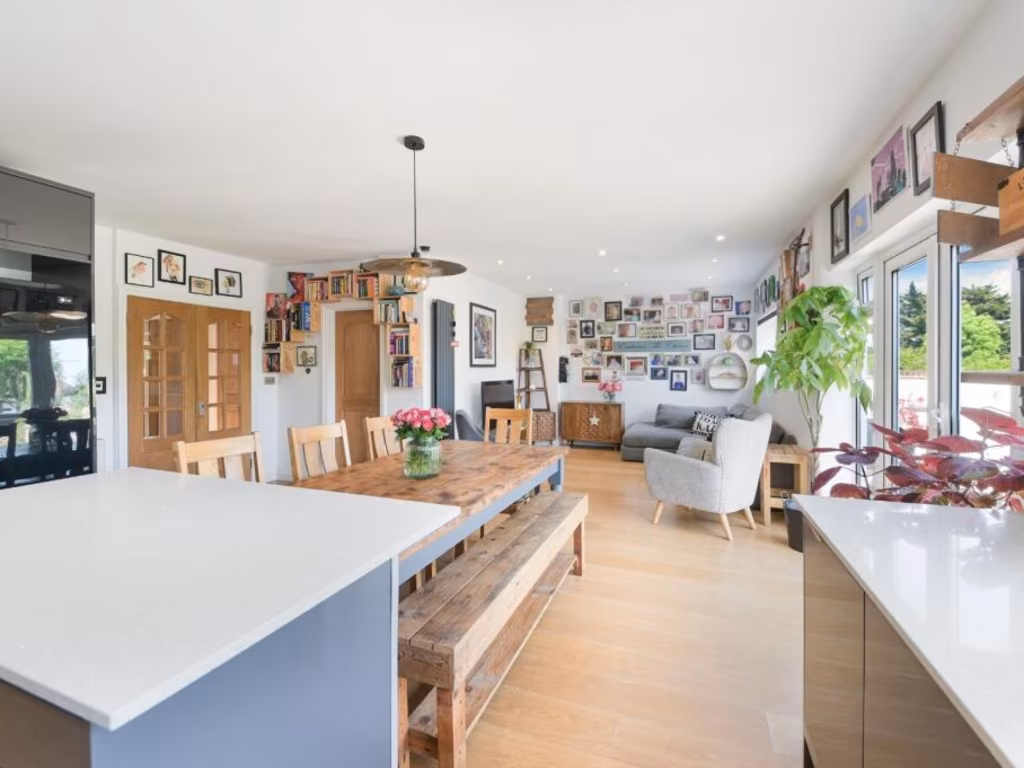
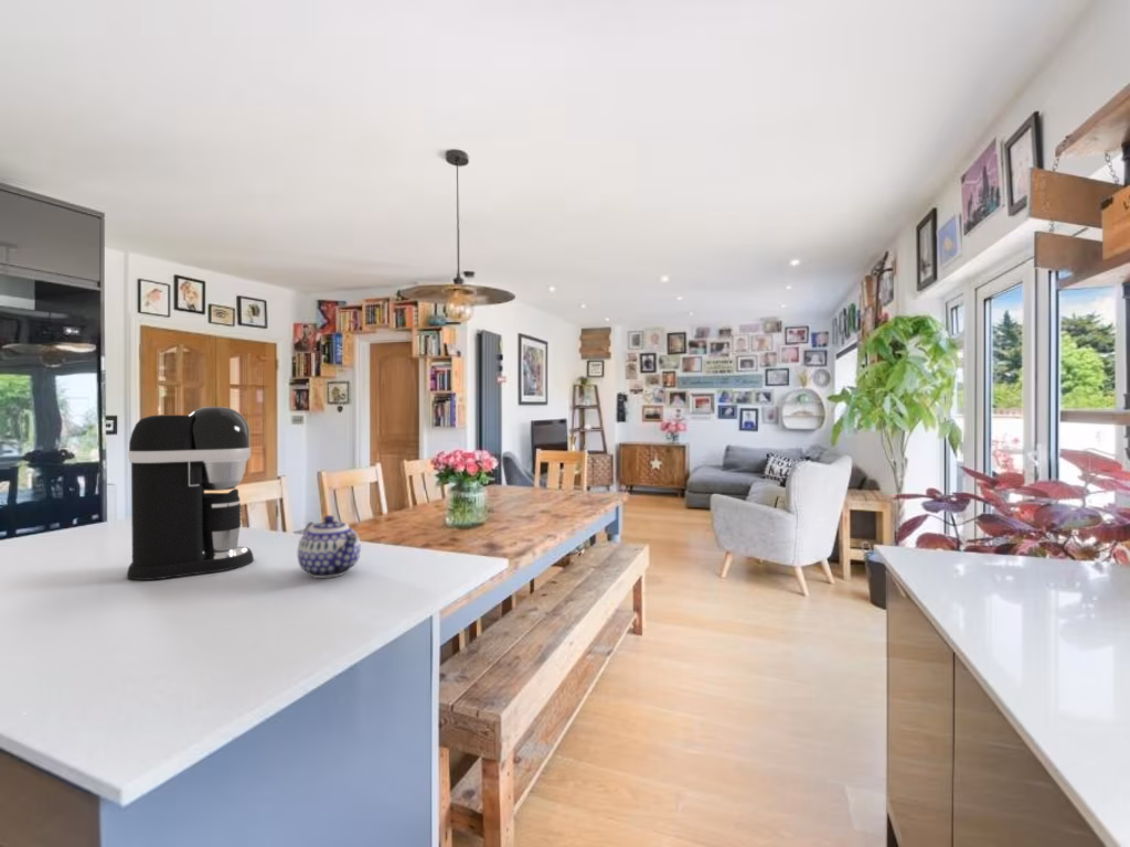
+ coffee maker (192, 486)
+ teapot (329, 544)
